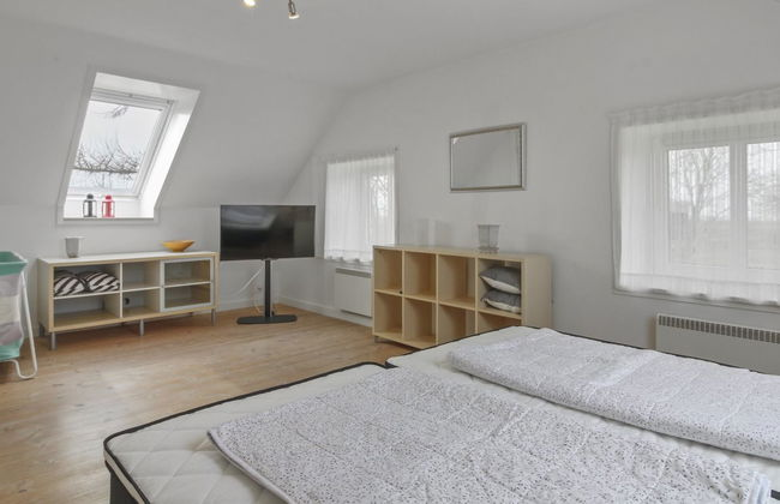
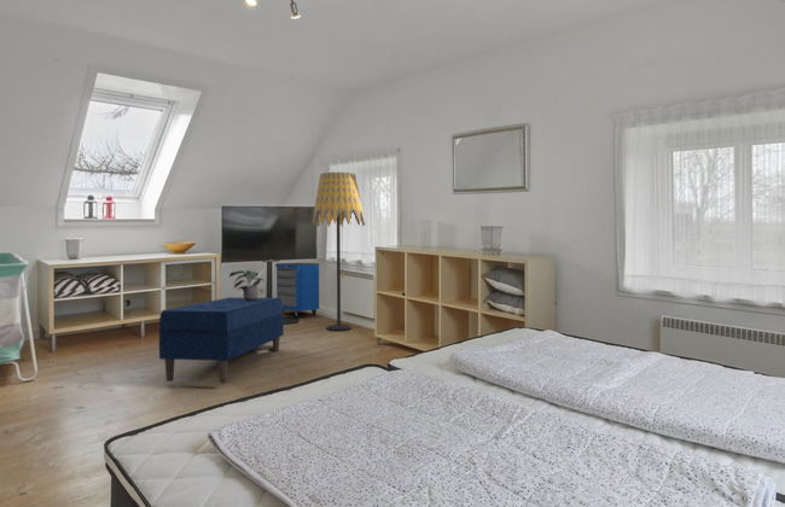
+ cabinet (296, 289)
+ floor lamp (338, 251)
+ potted plant (246, 286)
+ bench (228, 334)
